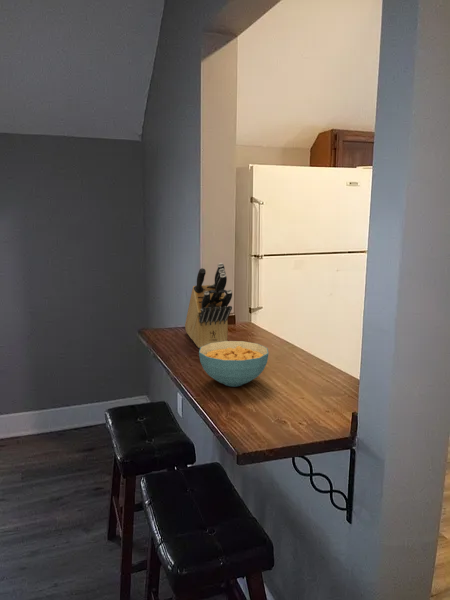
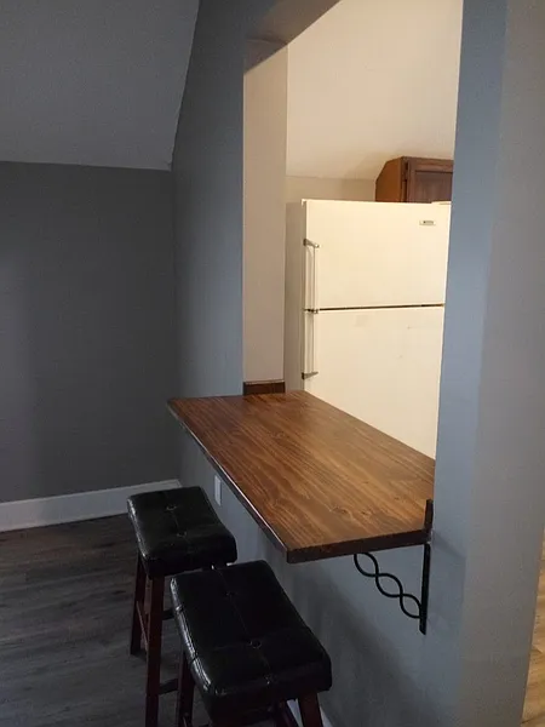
- cereal bowl (233, 366)
- knife block (207, 301)
